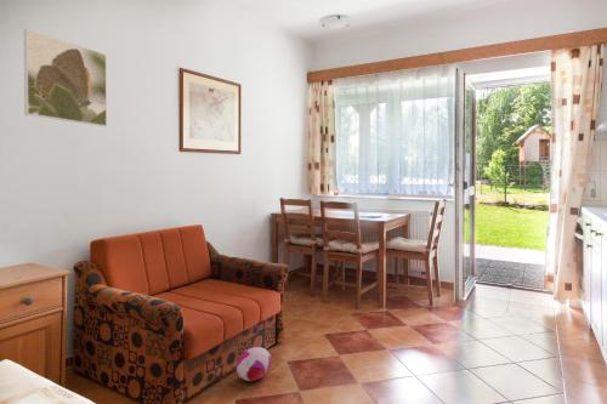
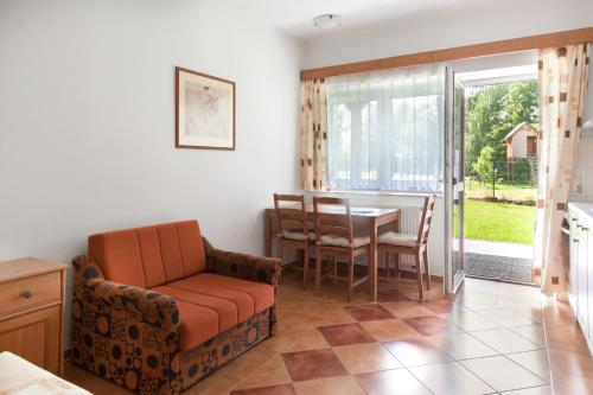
- plush toy (254, 363)
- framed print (68, 81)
